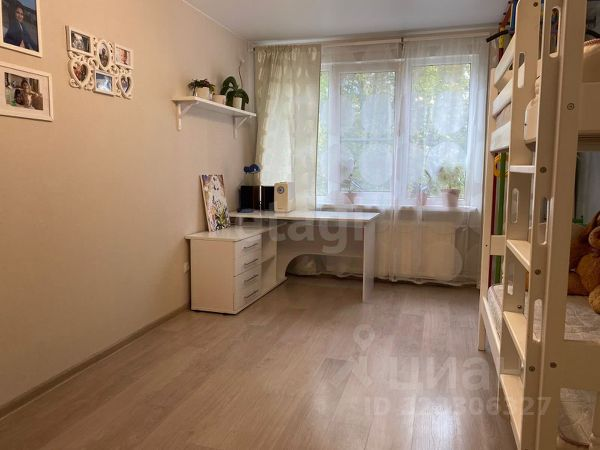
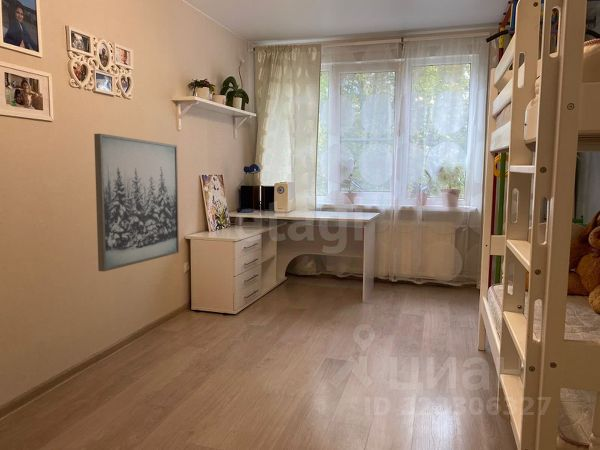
+ wall art (142, 201)
